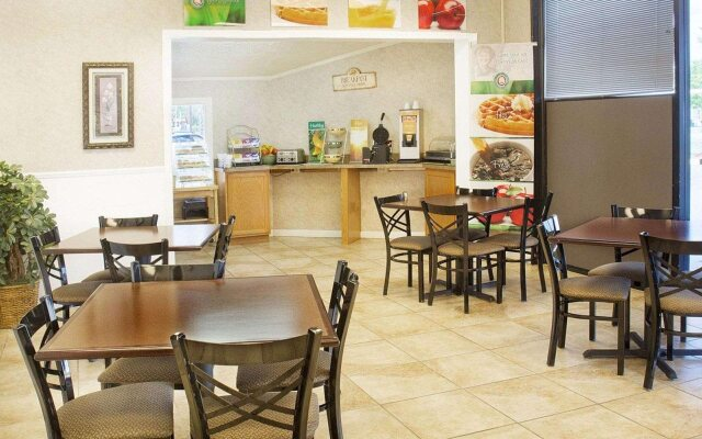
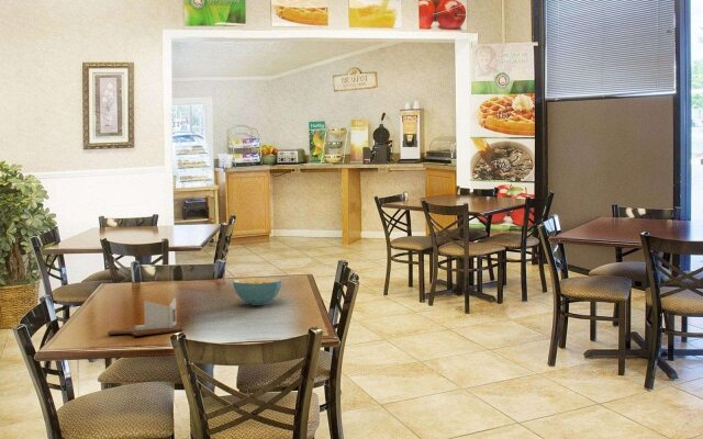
+ cereal bowl (257, 292)
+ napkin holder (148, 314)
